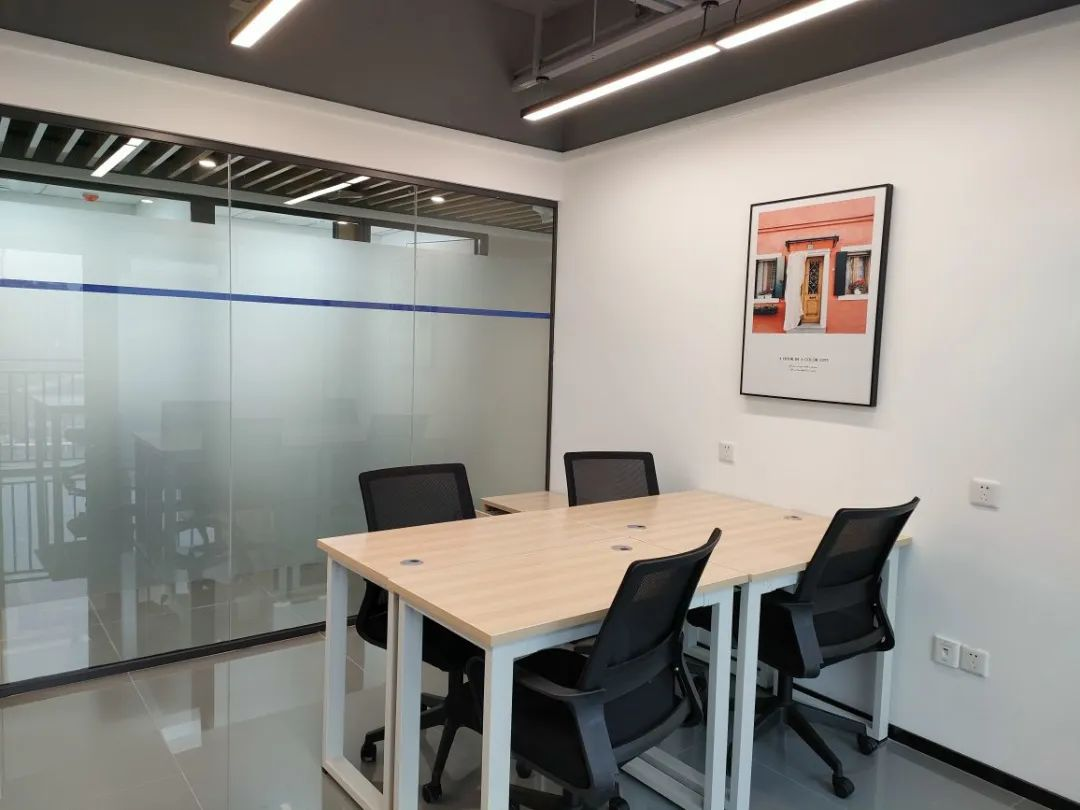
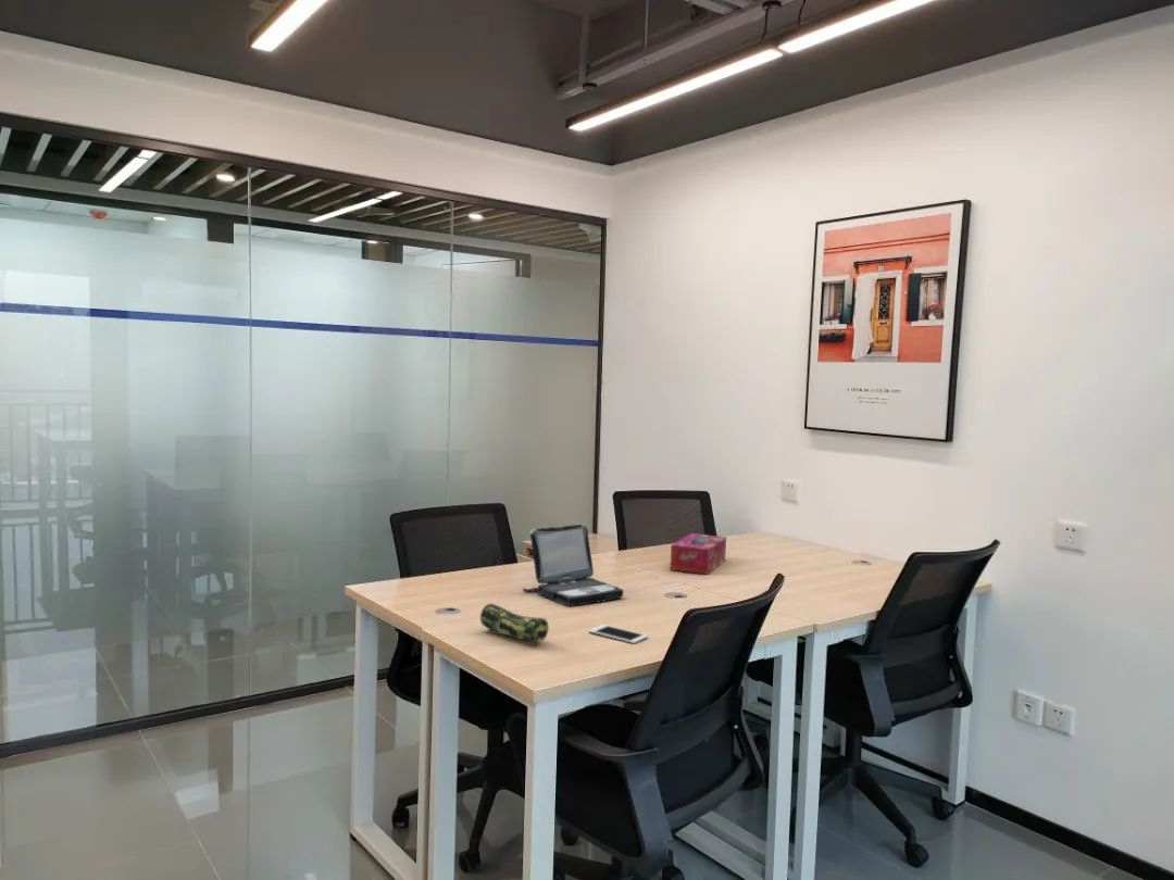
+ tissue box (699, 552)
+ laptop (574, 563)
+ cell phone (617, 633)
+ pencil case (514, 624)
